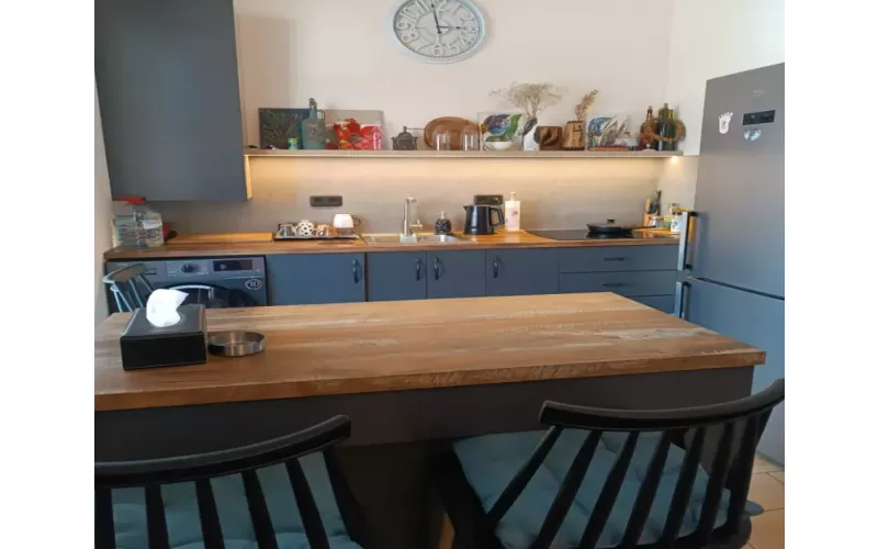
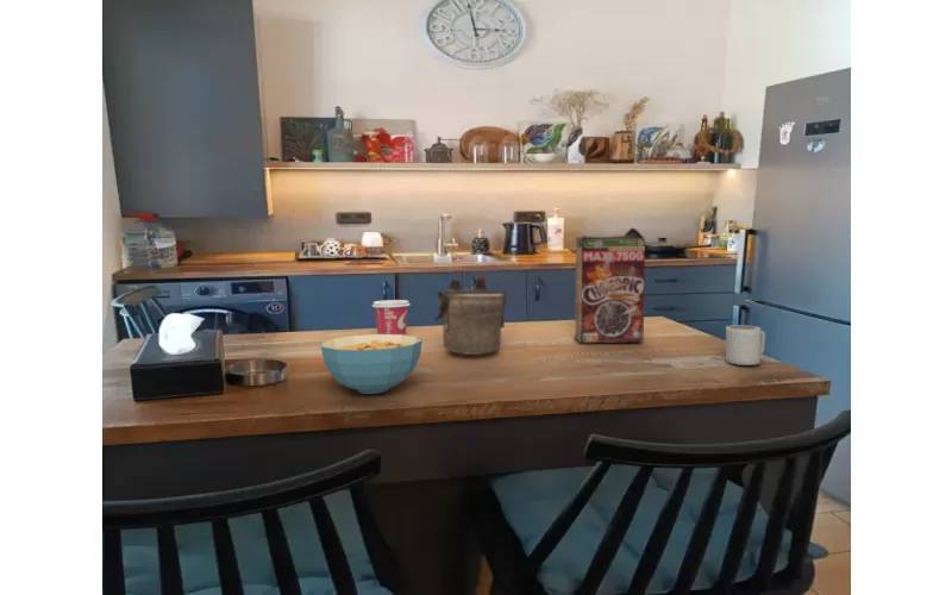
+ cup (746, 344)
+ teapot (472, 314)
+ cup (390, 319)
+ cereal box (608, 284)
+ cereal bowl (371, 365)
